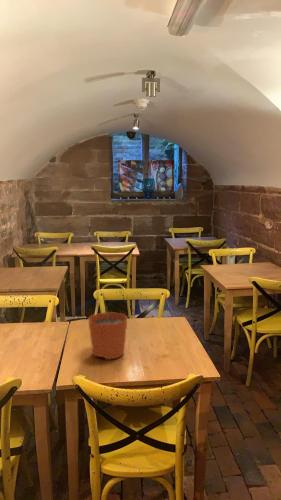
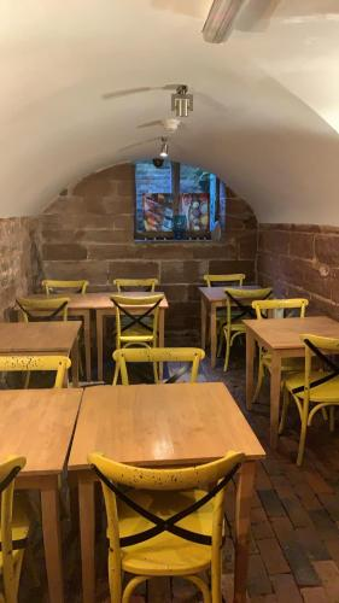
- plant pot (108, 326)
